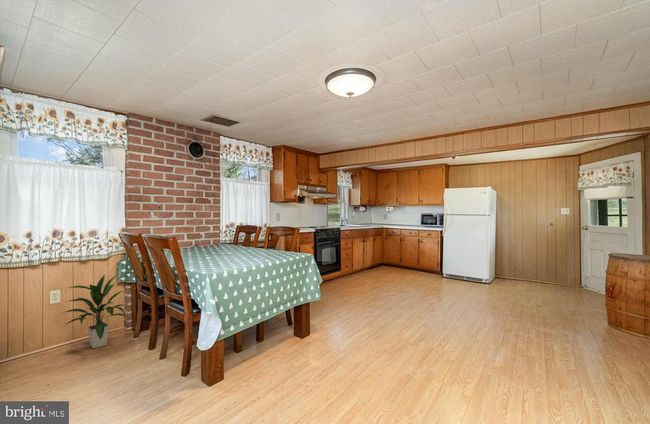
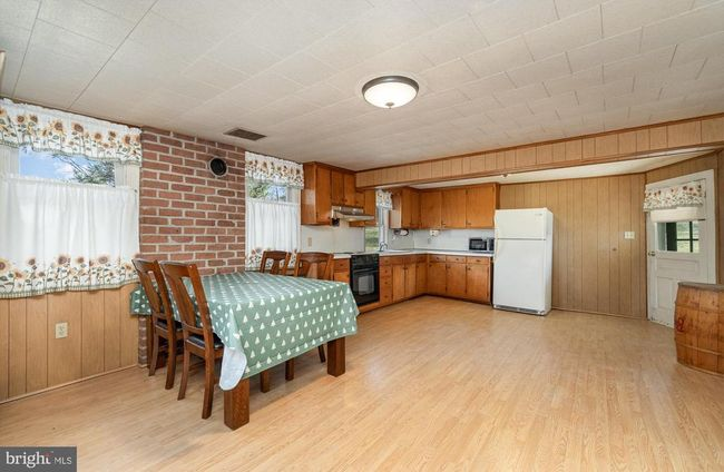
- indoor plant (97, 310)
